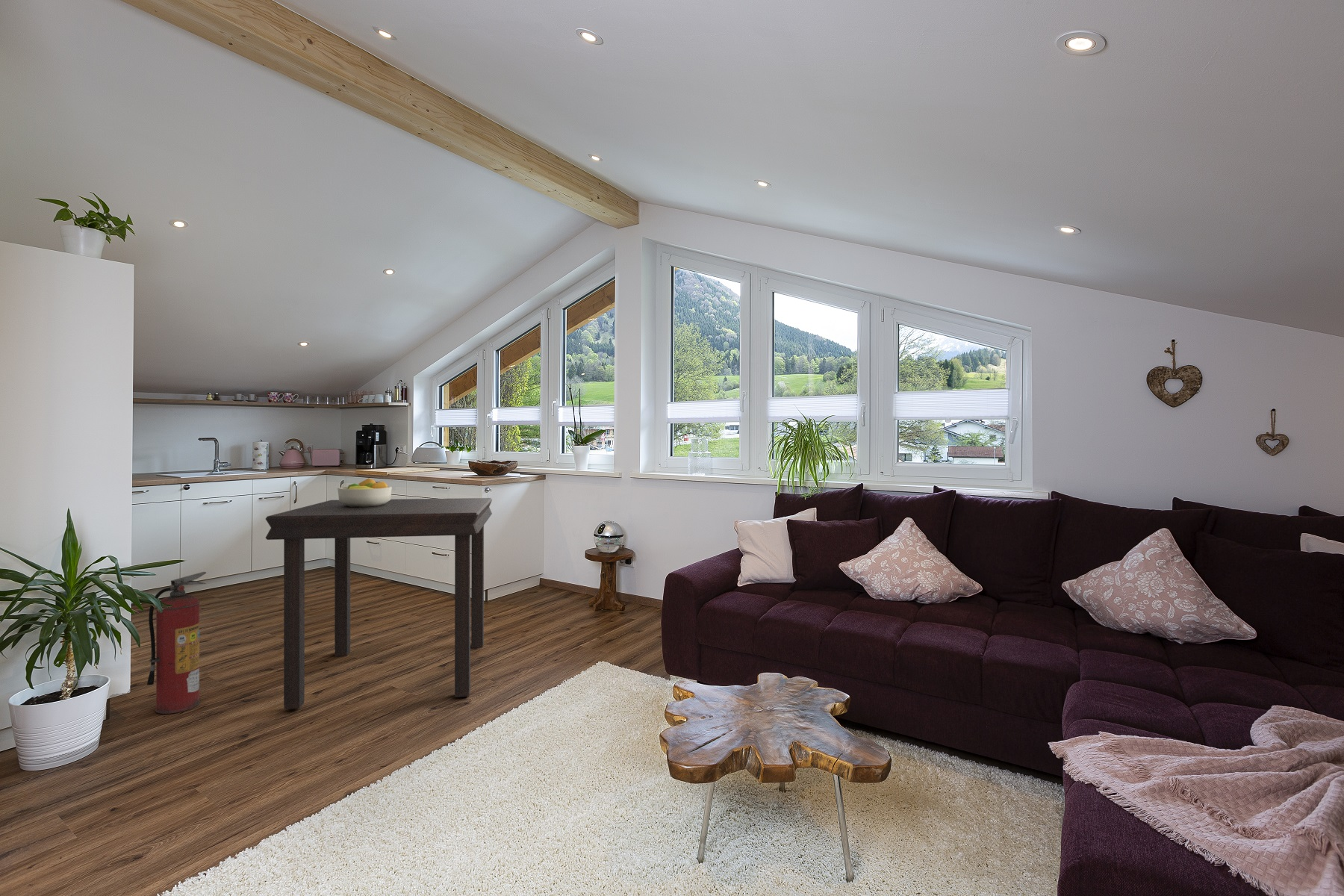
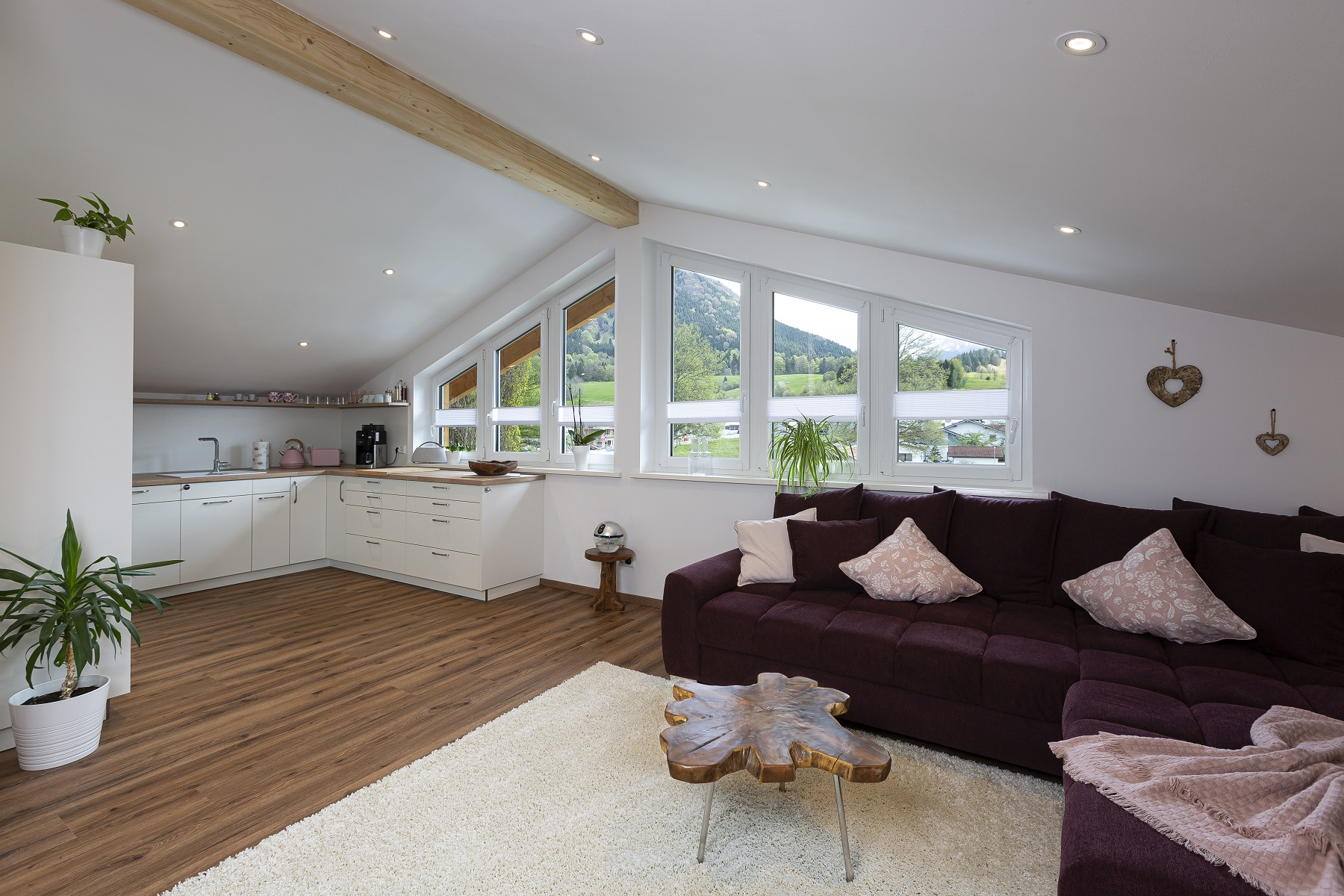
- fruit bowl (364, 491)
- dining table (349, 589)
- fire extinguisher (177, 641)
